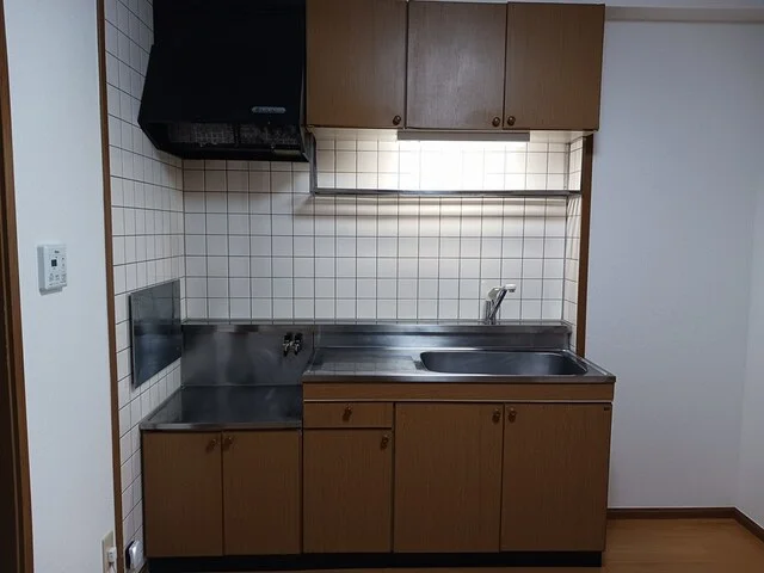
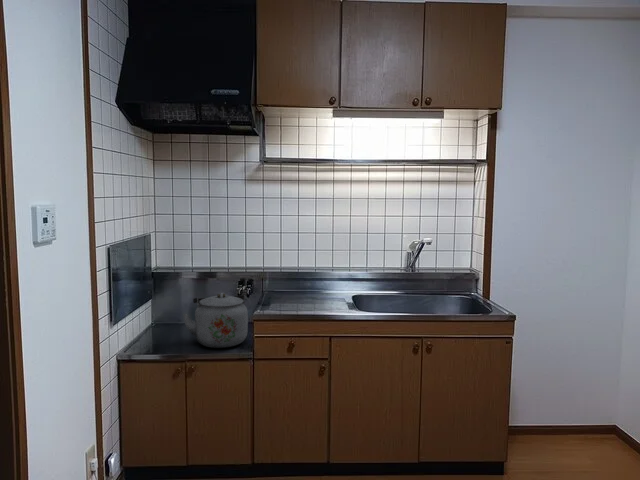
+ kettle (215, 318)
